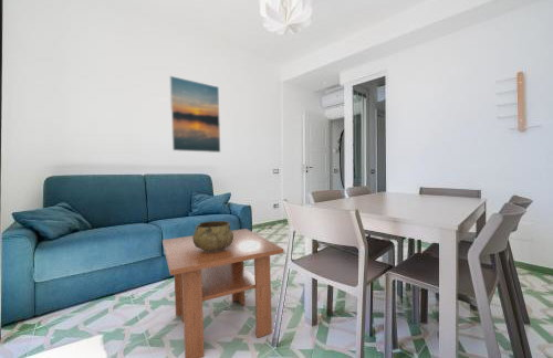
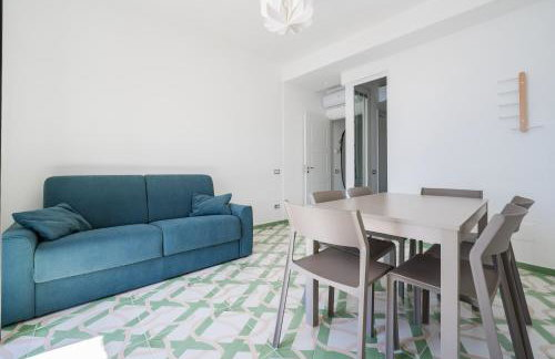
- coffee table (219, 283)
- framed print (196, 116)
- decorative bowl (213, 235)
